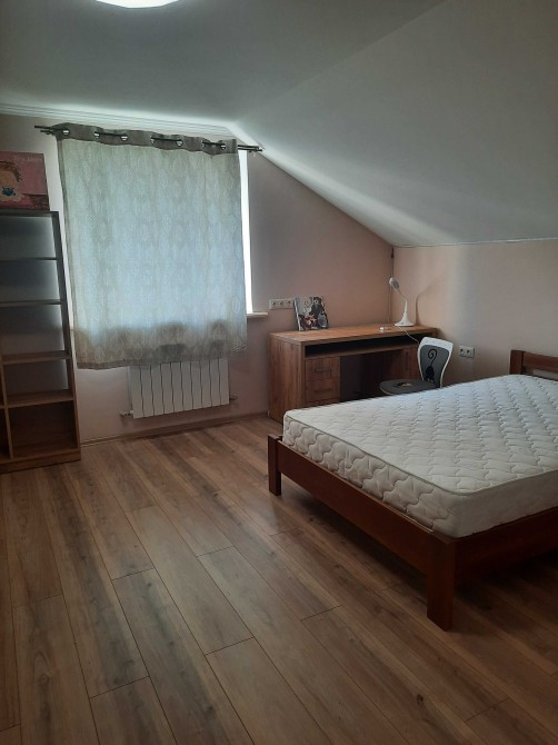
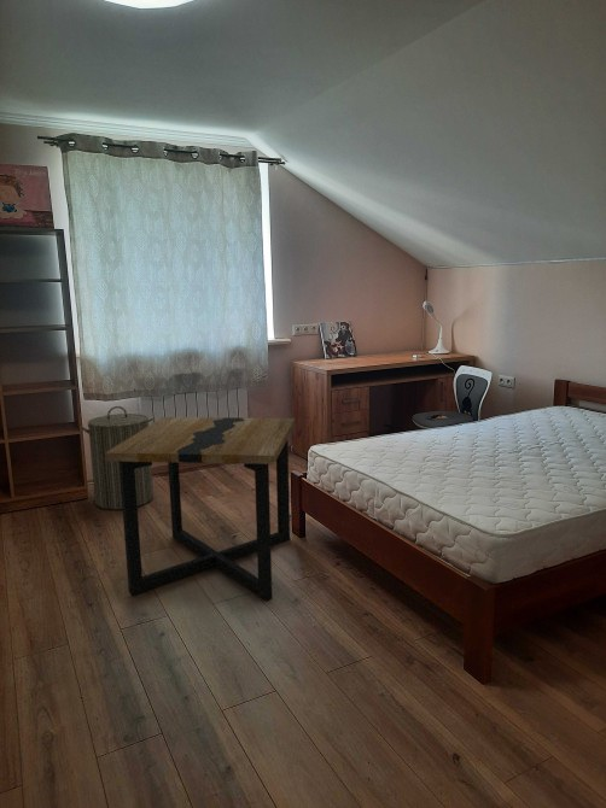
+ side table (180, 499)
+ laundry hamper (118, 462)
